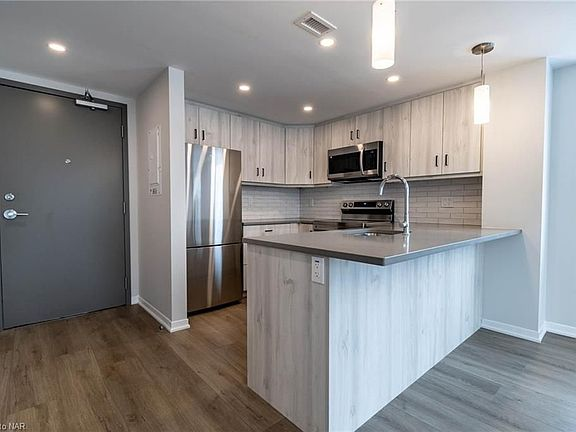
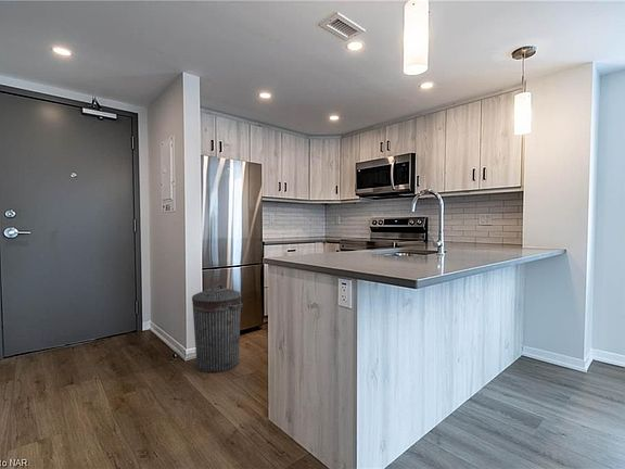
+ trash can (217, 325)
